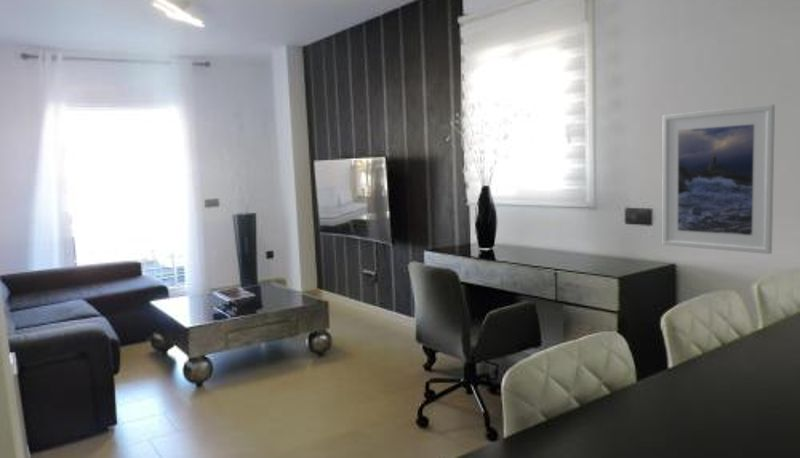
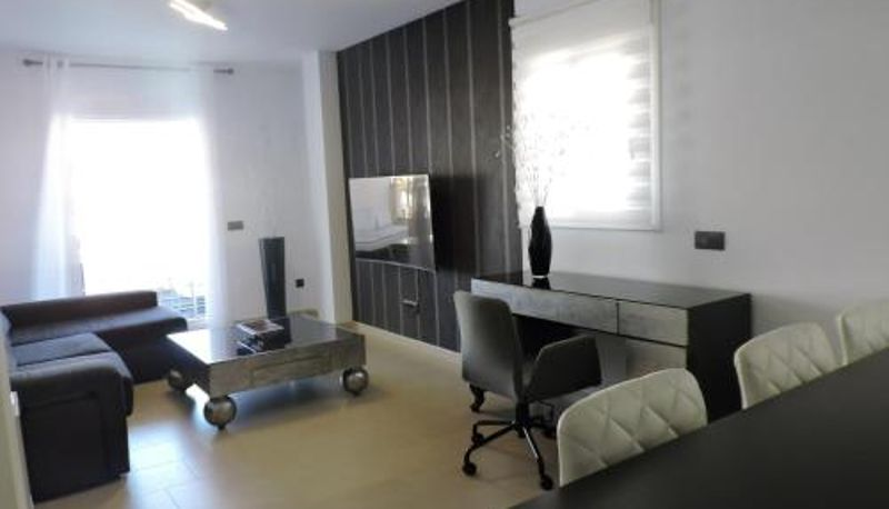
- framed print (714, 180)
